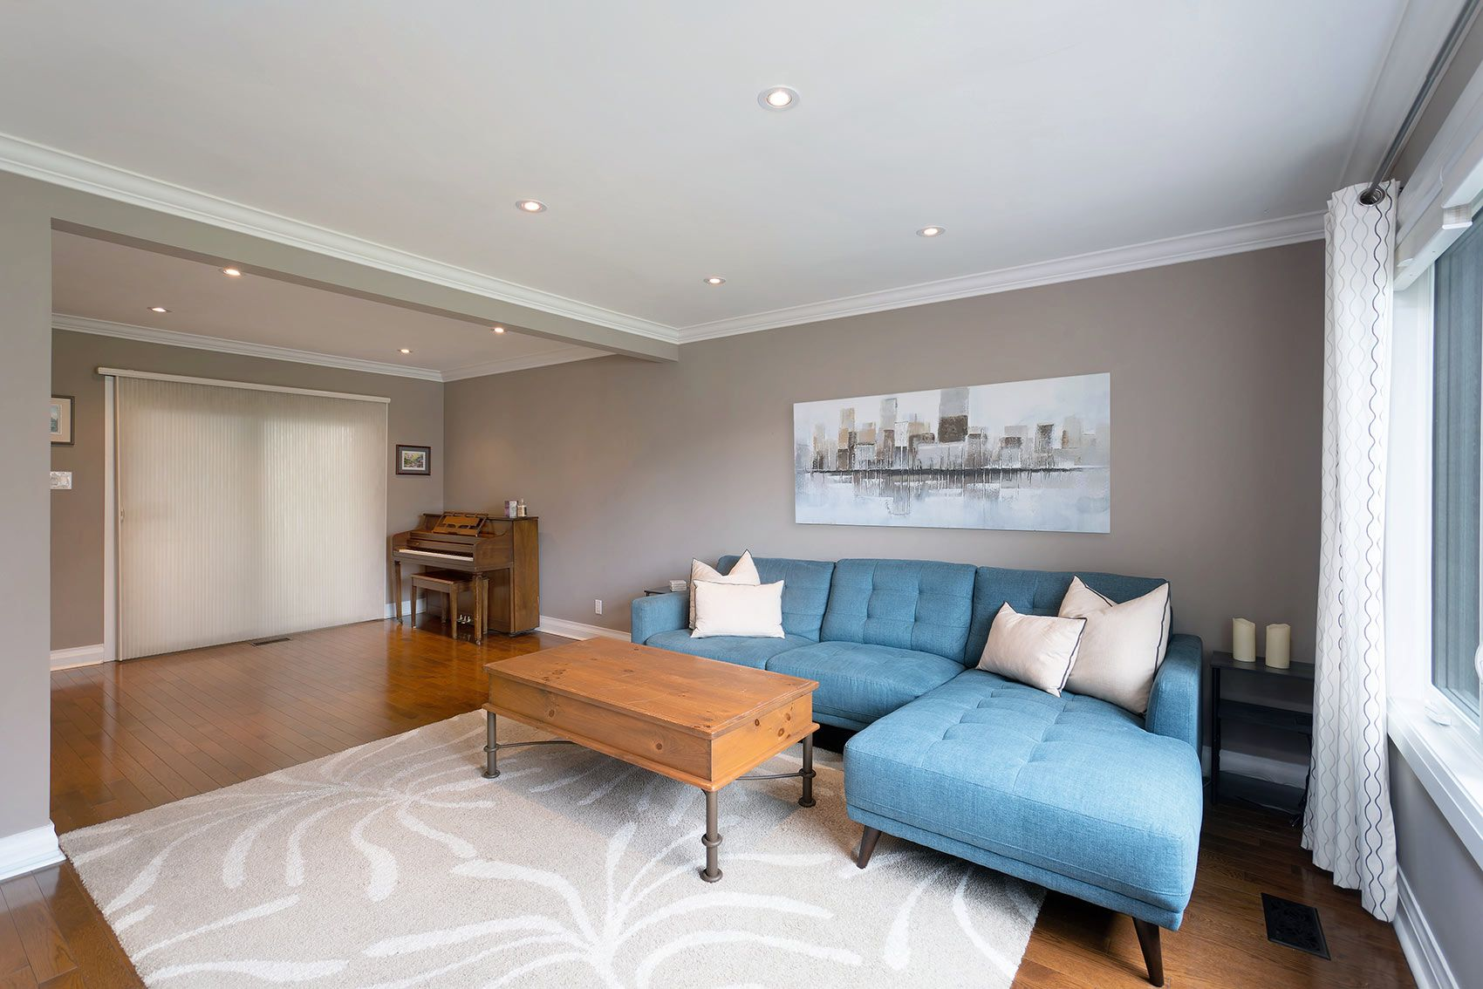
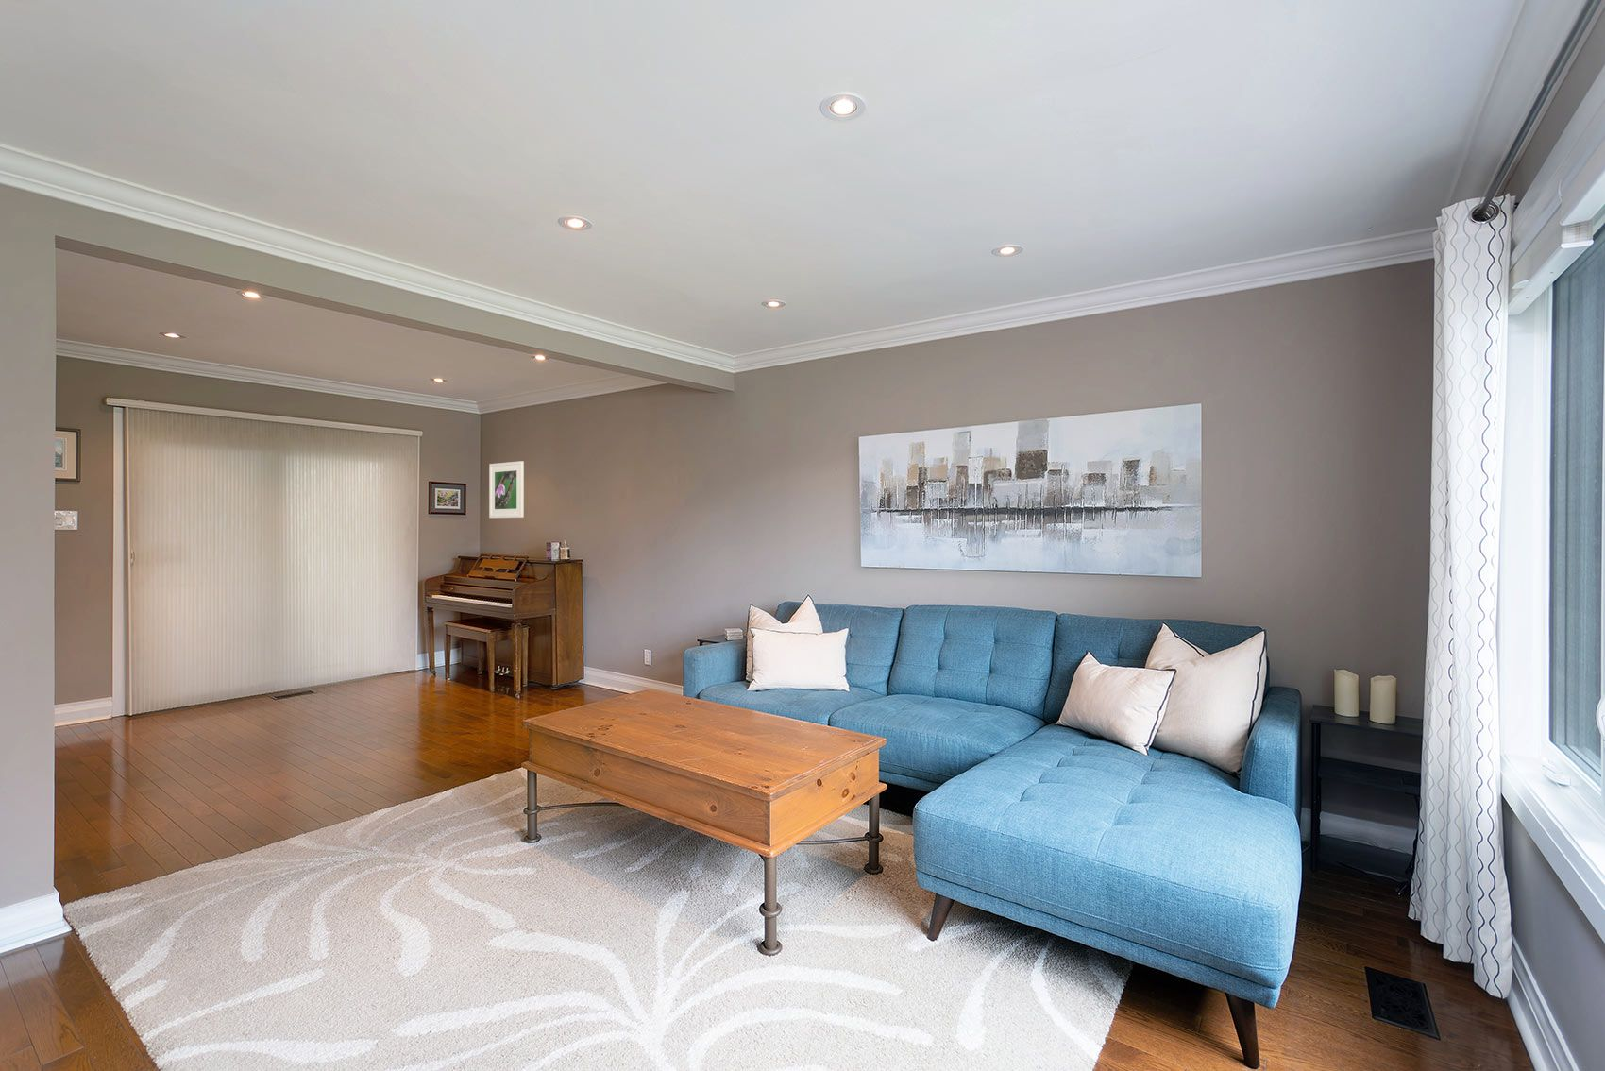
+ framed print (506, 490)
